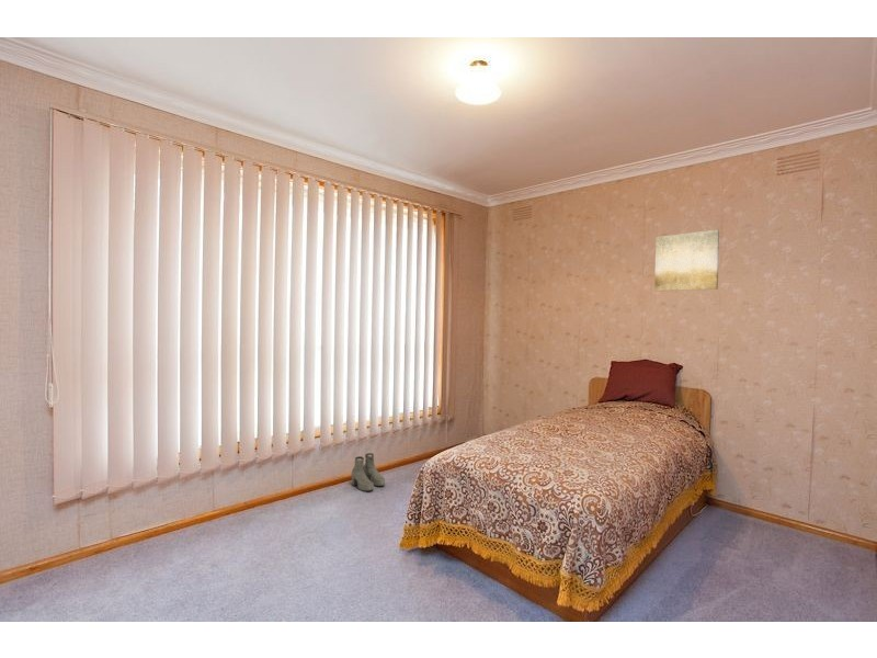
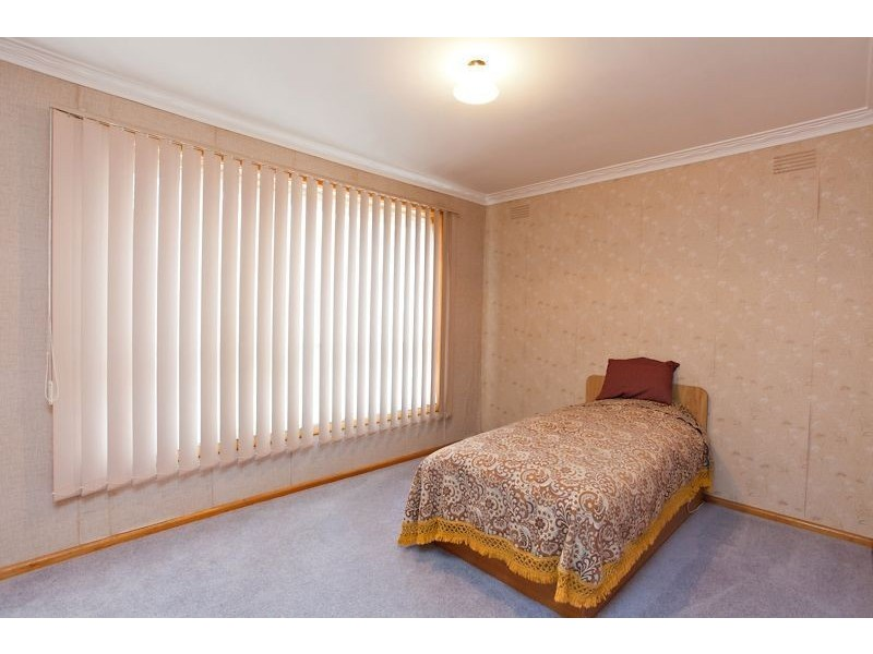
- boots (367, 470)
- wall art (685, 261)
